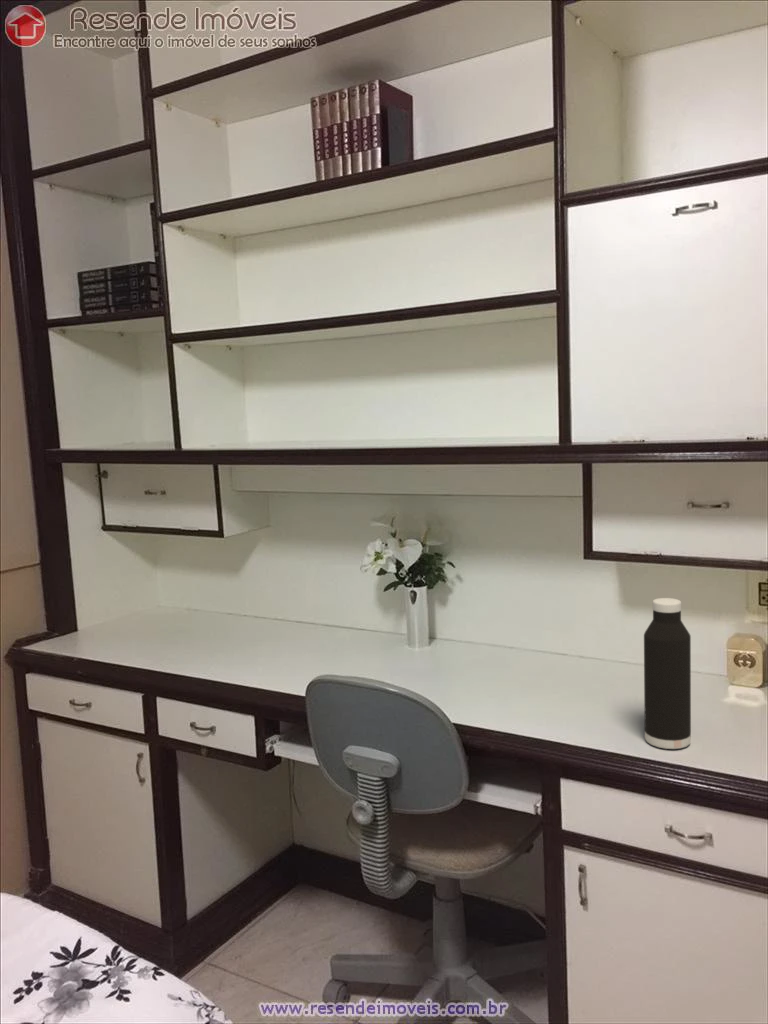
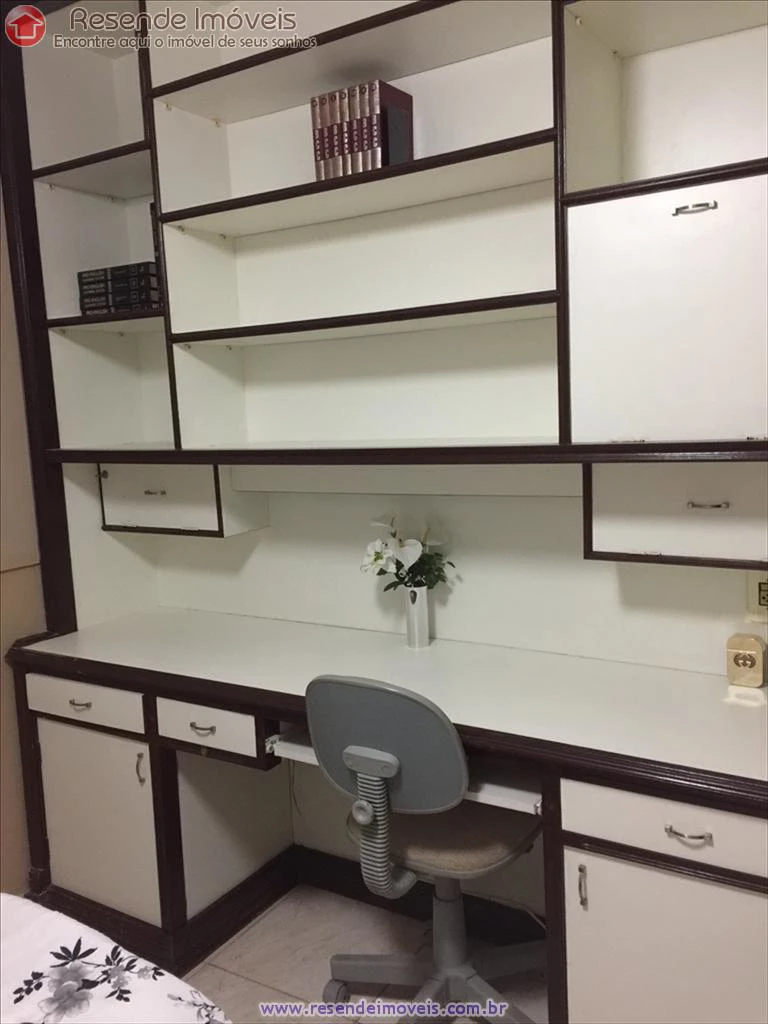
- water bottle (667, 671)
